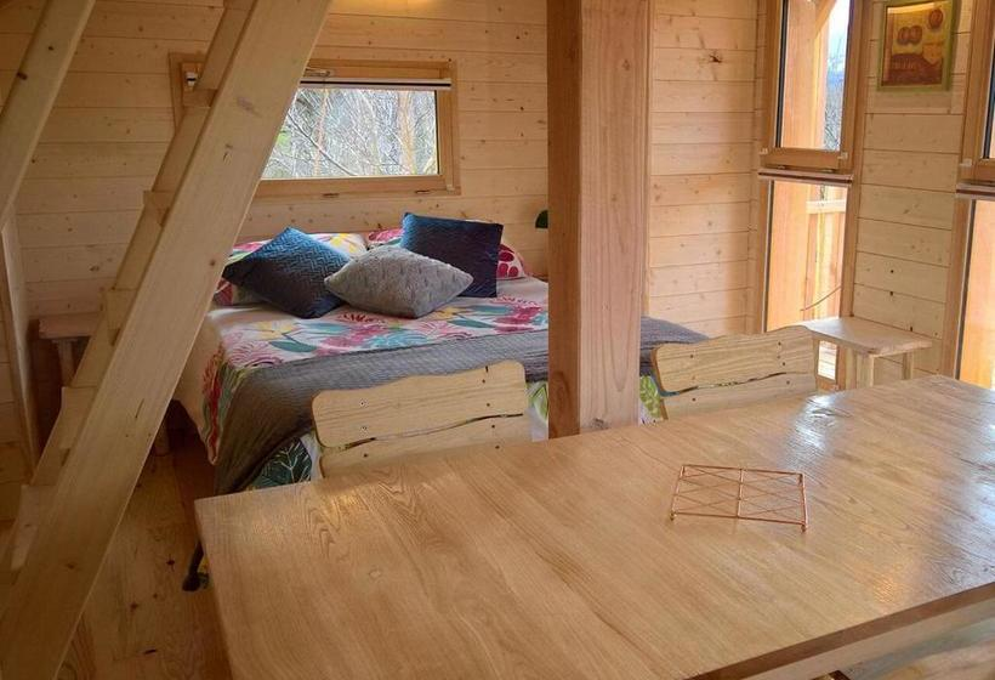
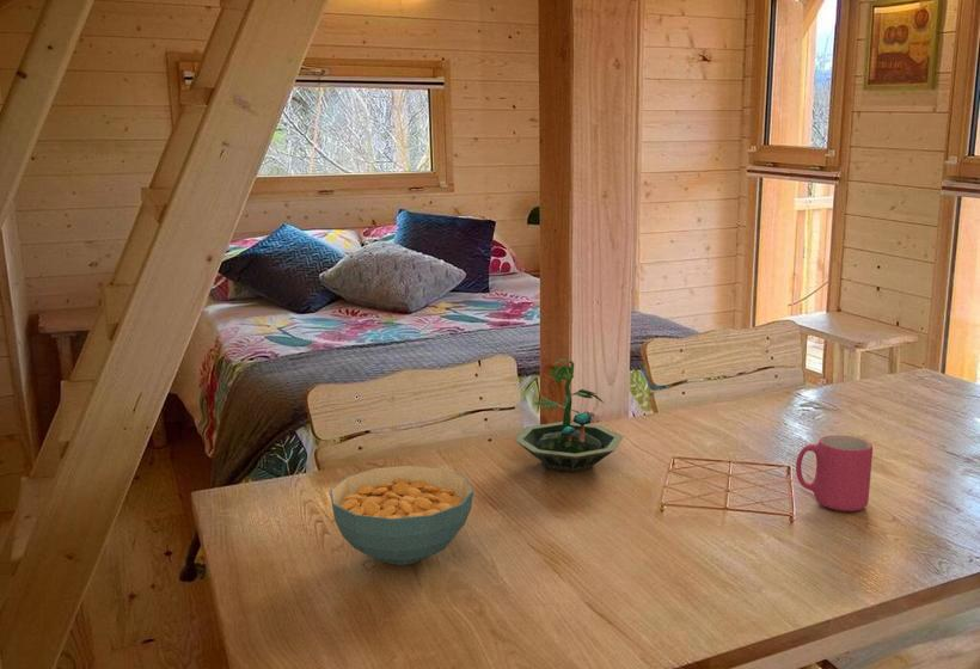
+ cereal bowl (402, 522)
+ terrarium (569, 381)
+ mug (832, 472)
